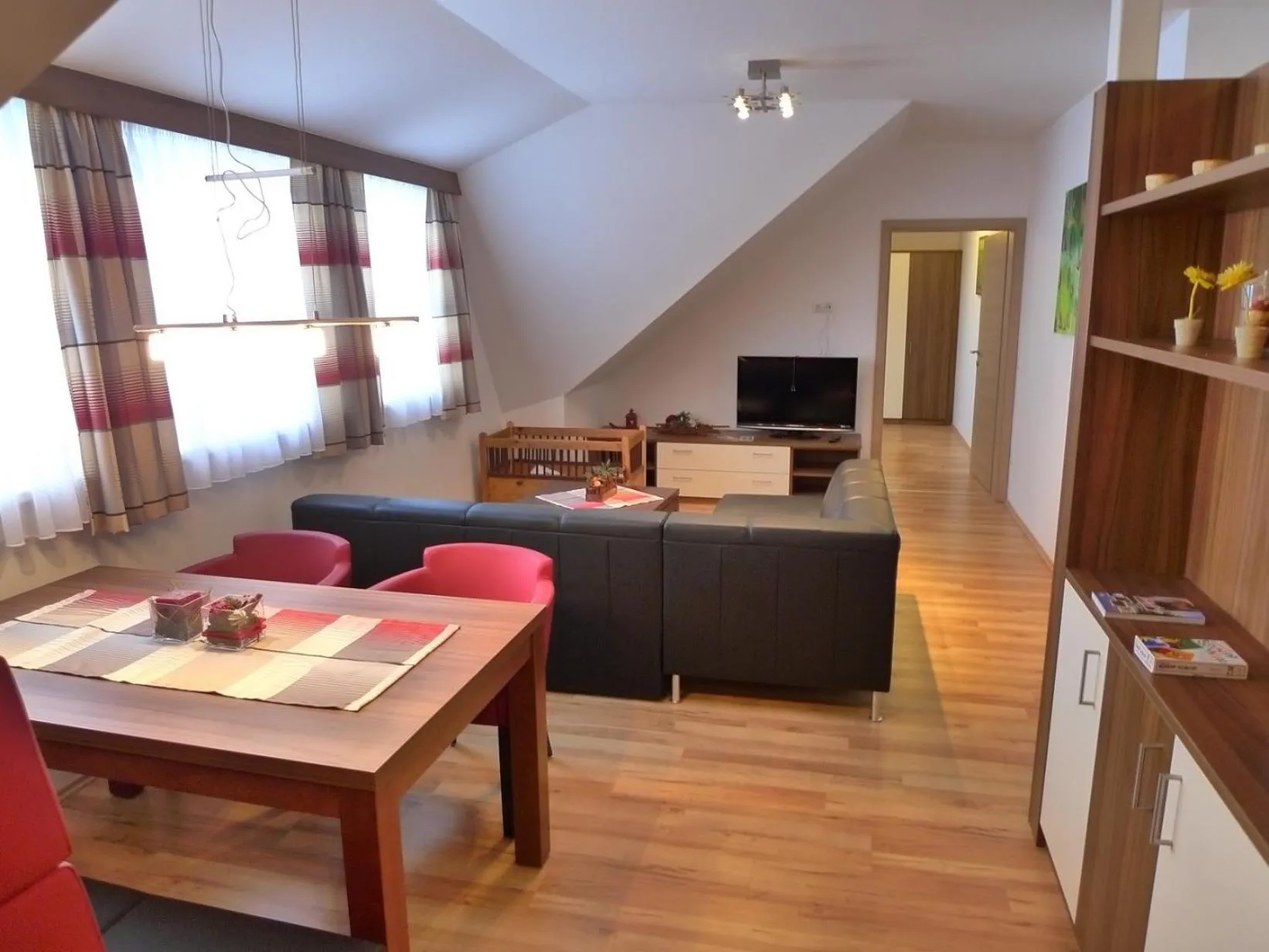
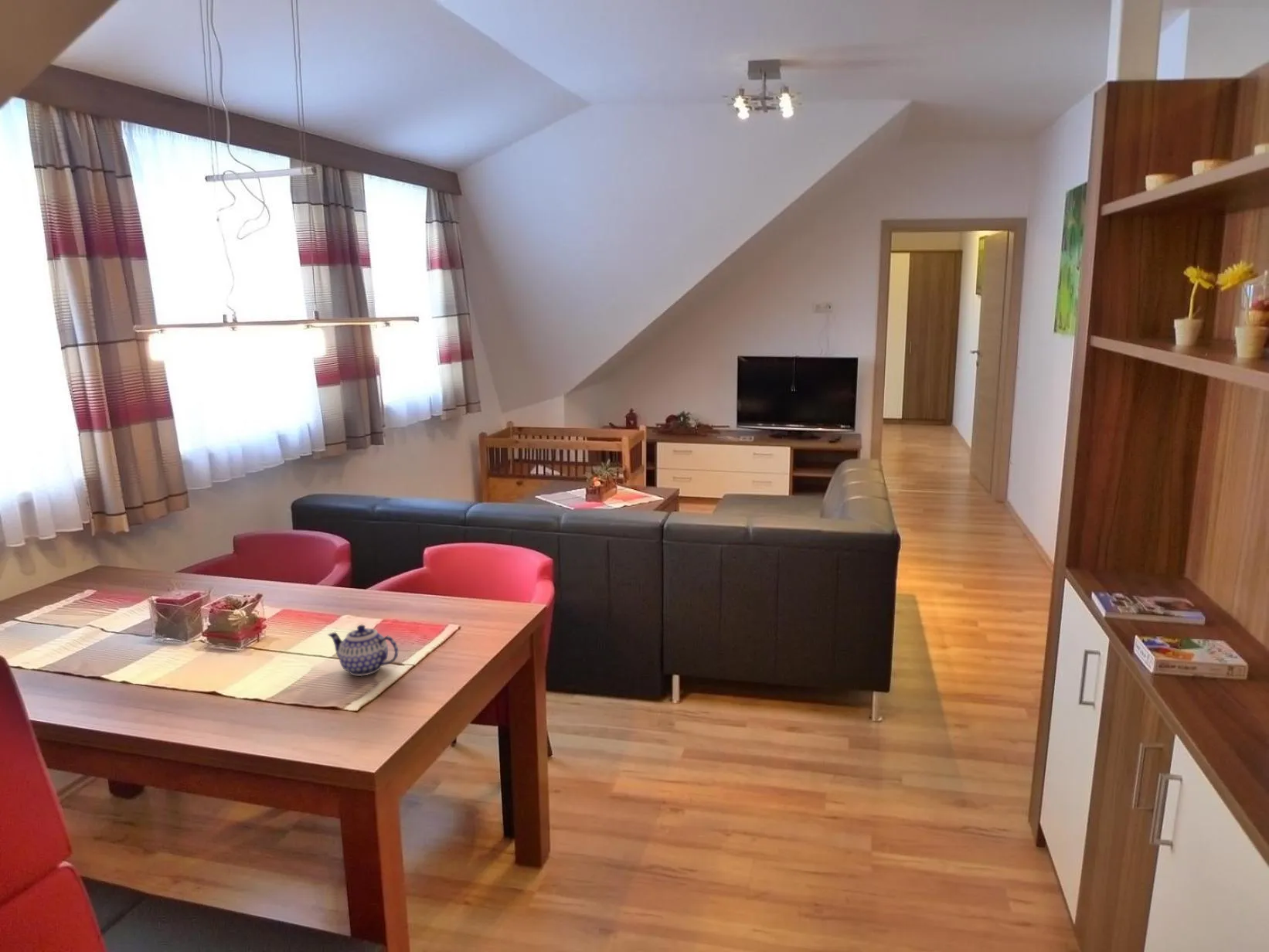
+ teapot (362, 648)
